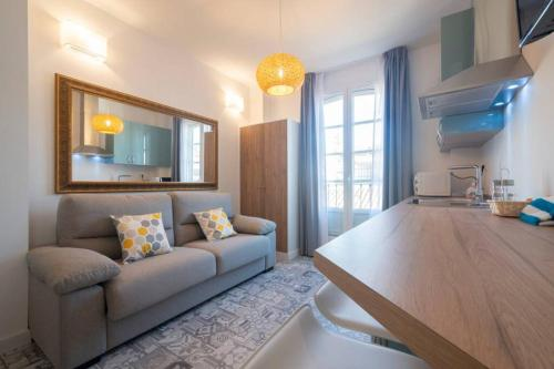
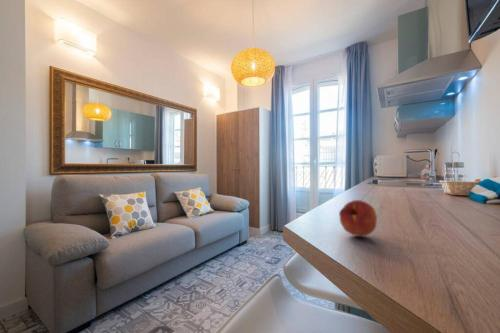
+ fruit (357, 217)
